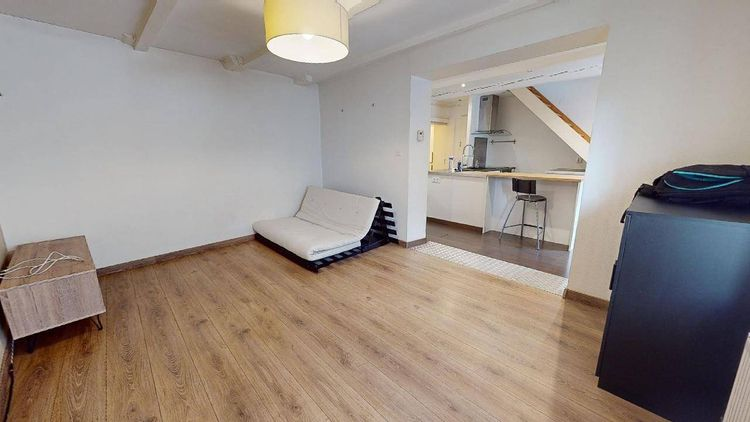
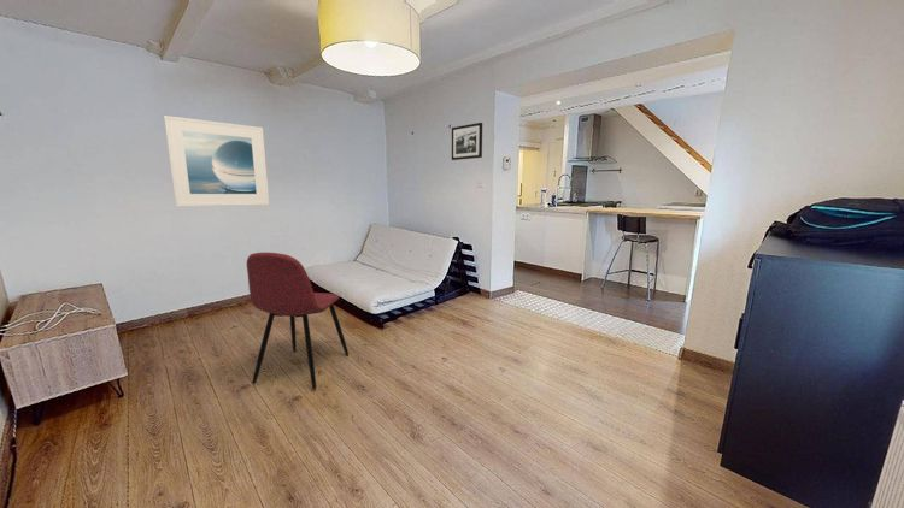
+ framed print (222, 164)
+ picture frame (465, 142)
+ dining chair (299, 308)
